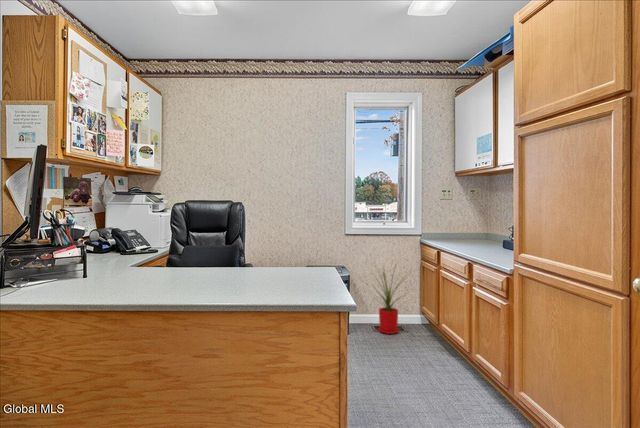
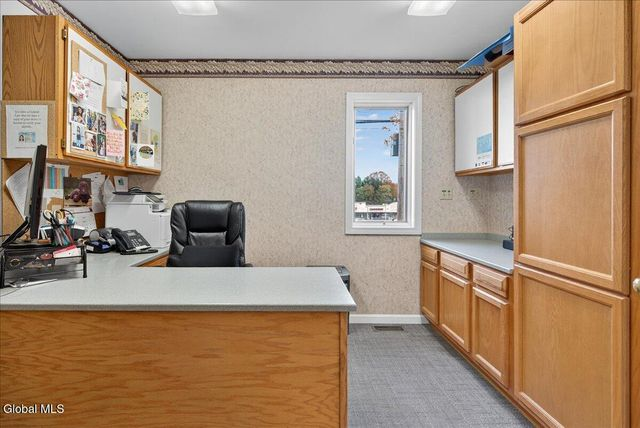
- house plant (388, 295)
